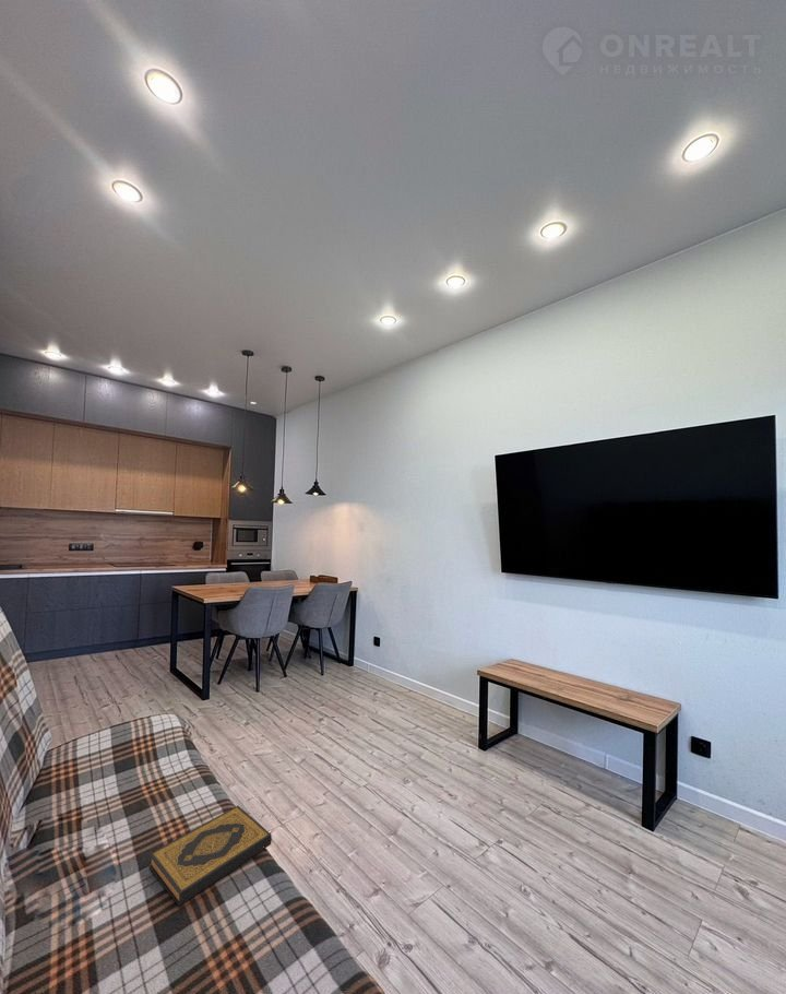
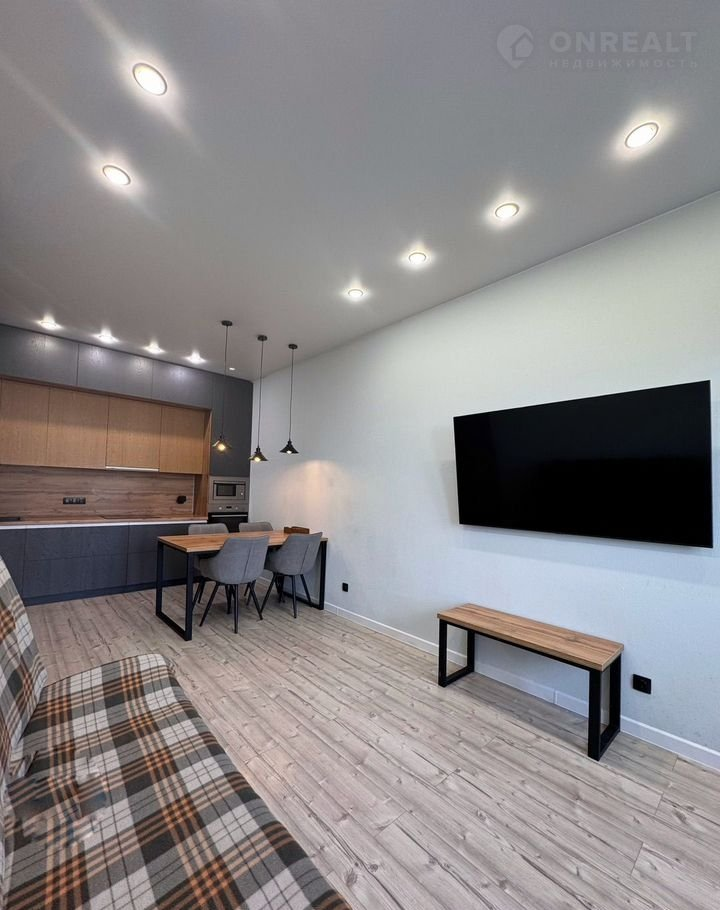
- hardback book (212, 849)
